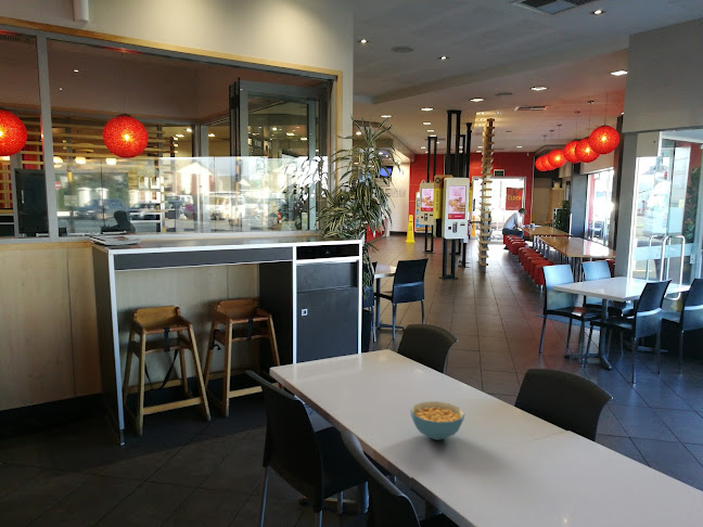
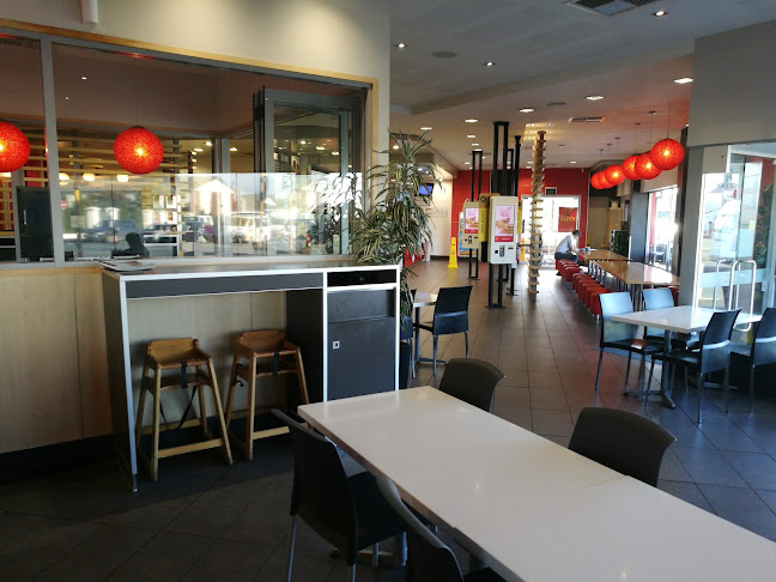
- cereal bowl (436, 423)
